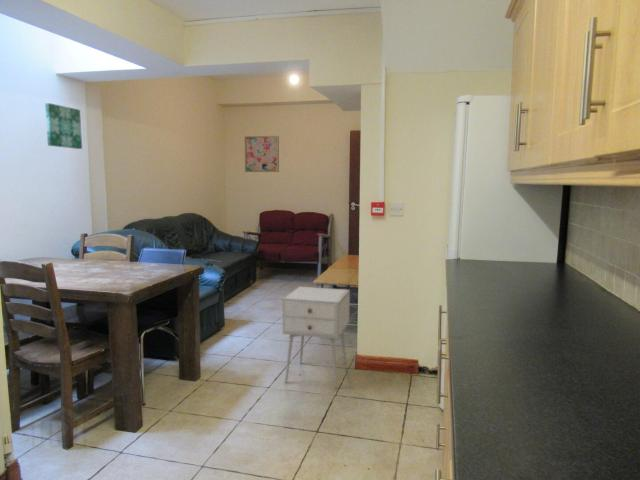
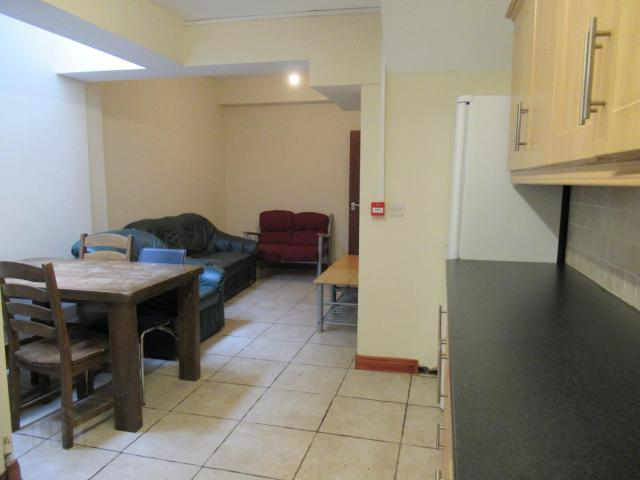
- wall art (261, 154)
- nightstand (316, 335)
- wall art (64, 127)
